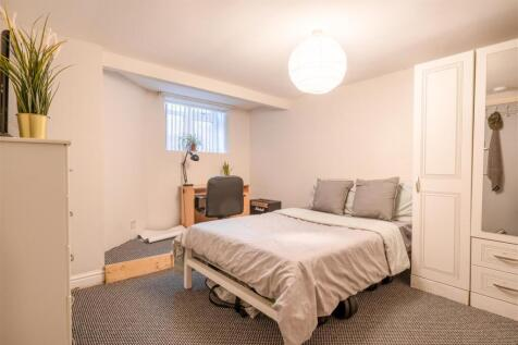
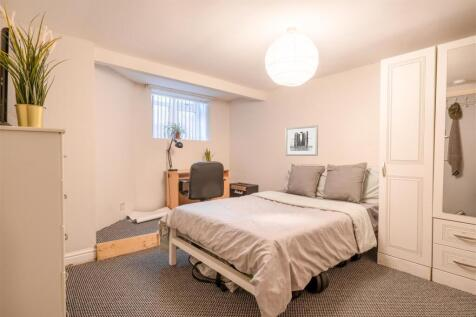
+ wall art (300, 141)
